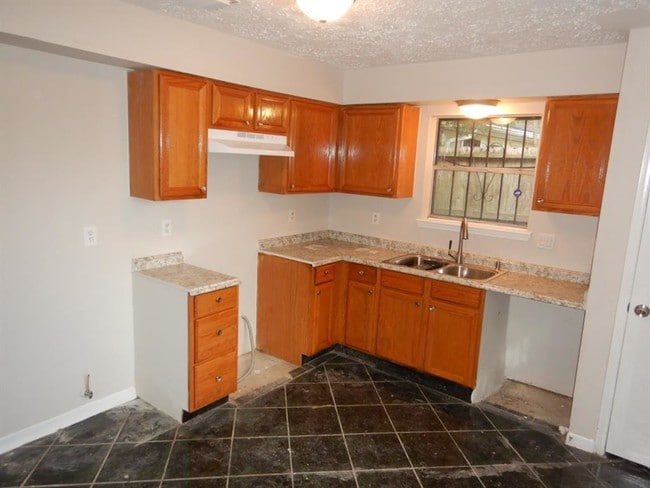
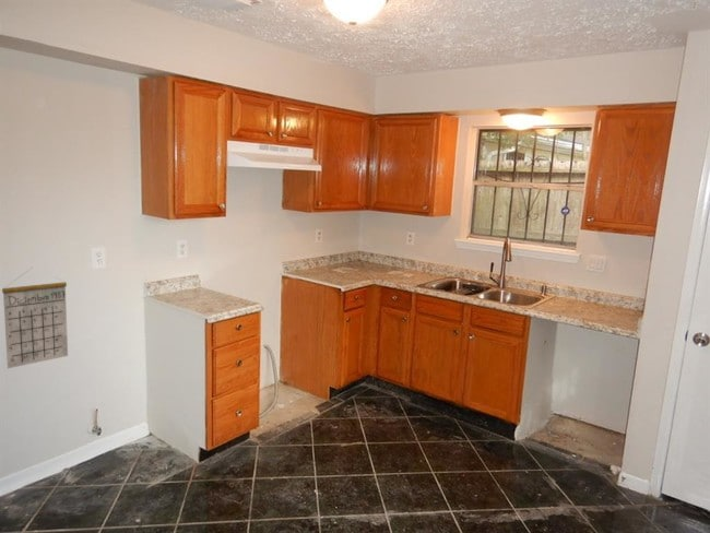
+ calendar (36, 315)
